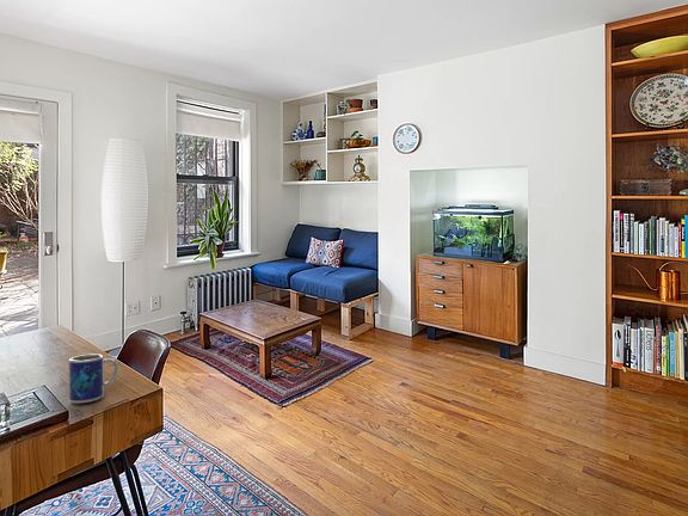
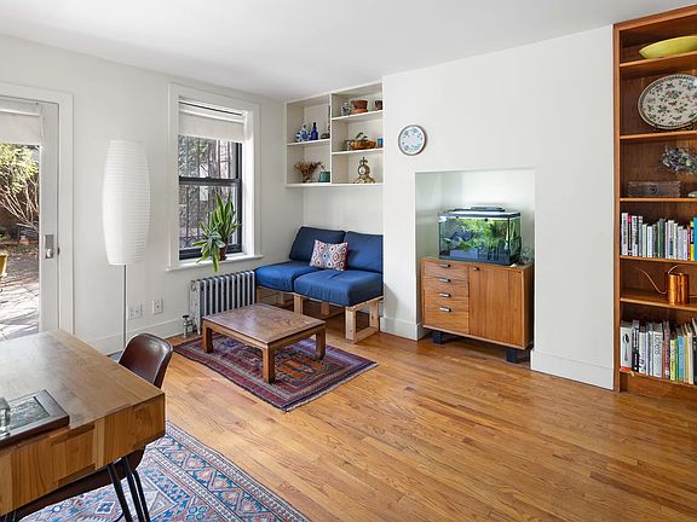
- mug (94, 376)
